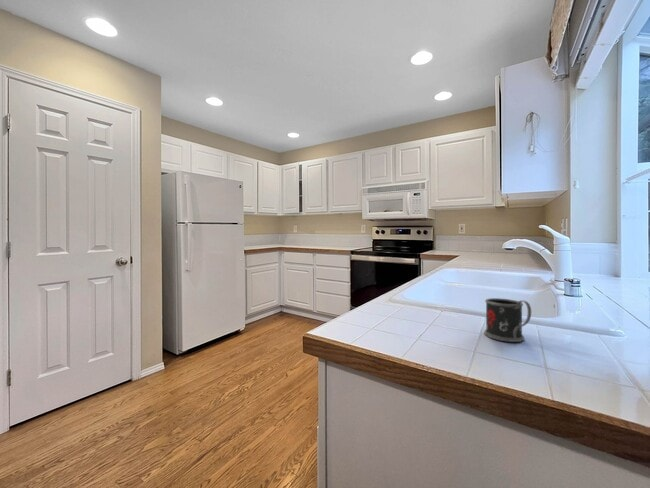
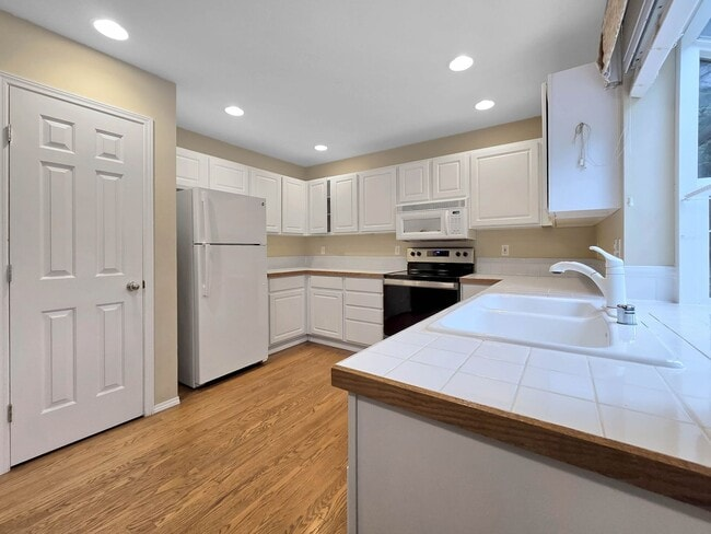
- mug (509, 317)
